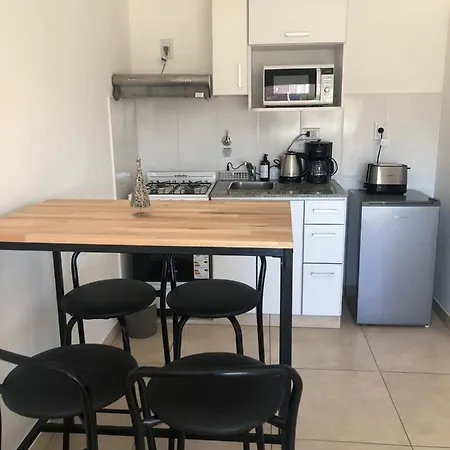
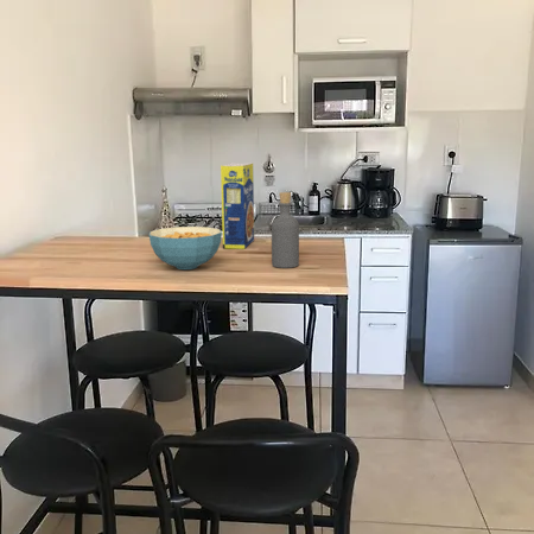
+ legume (237, 204)
+ bottle (285, 229)
+ cereal bowl (185, 249)
